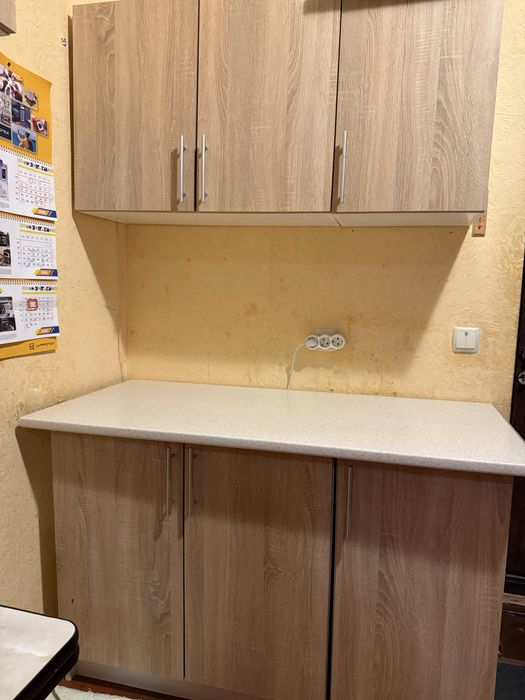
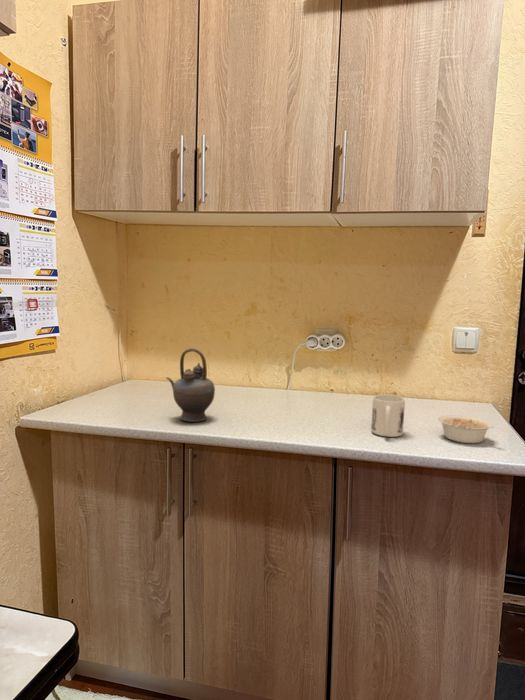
+ legume (466, 428)
+ teapot (189, 383)
+ mug (387, 417)
